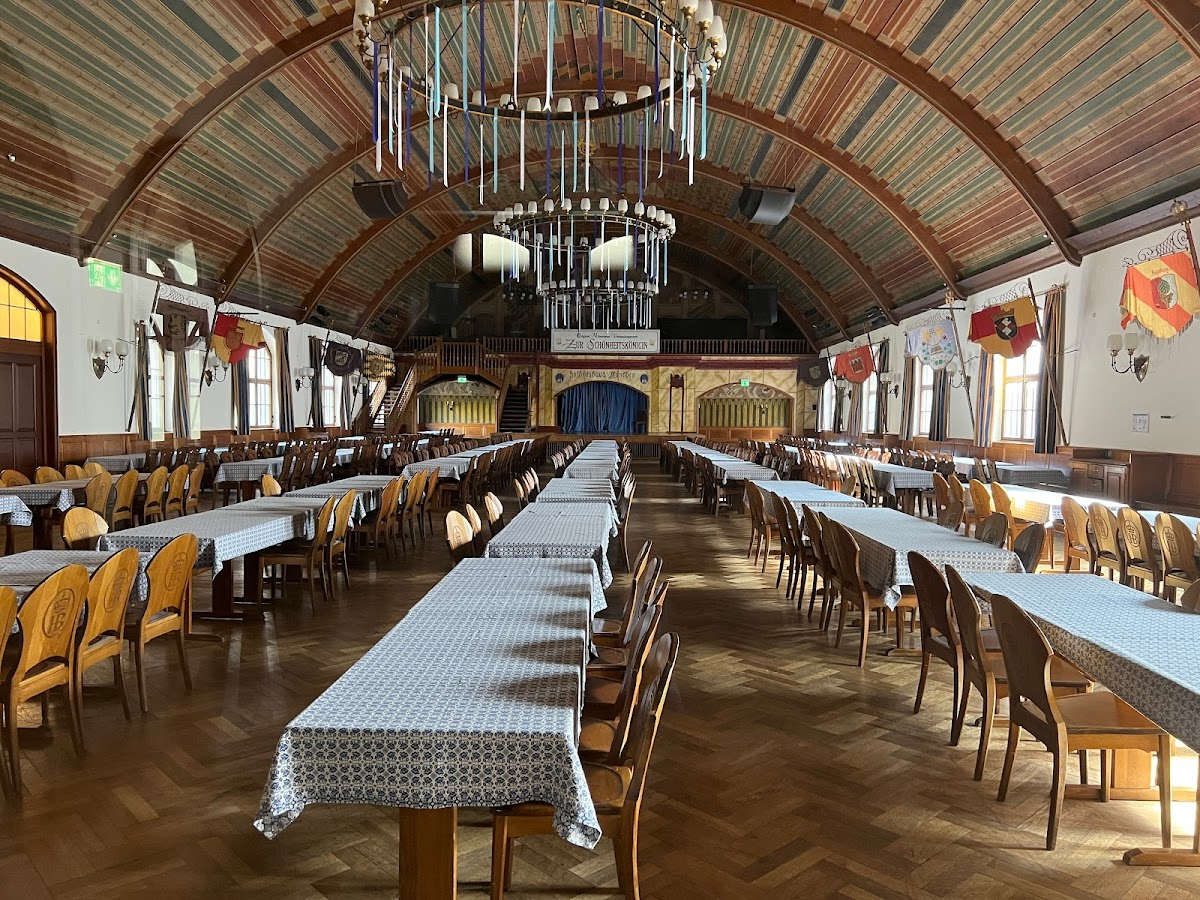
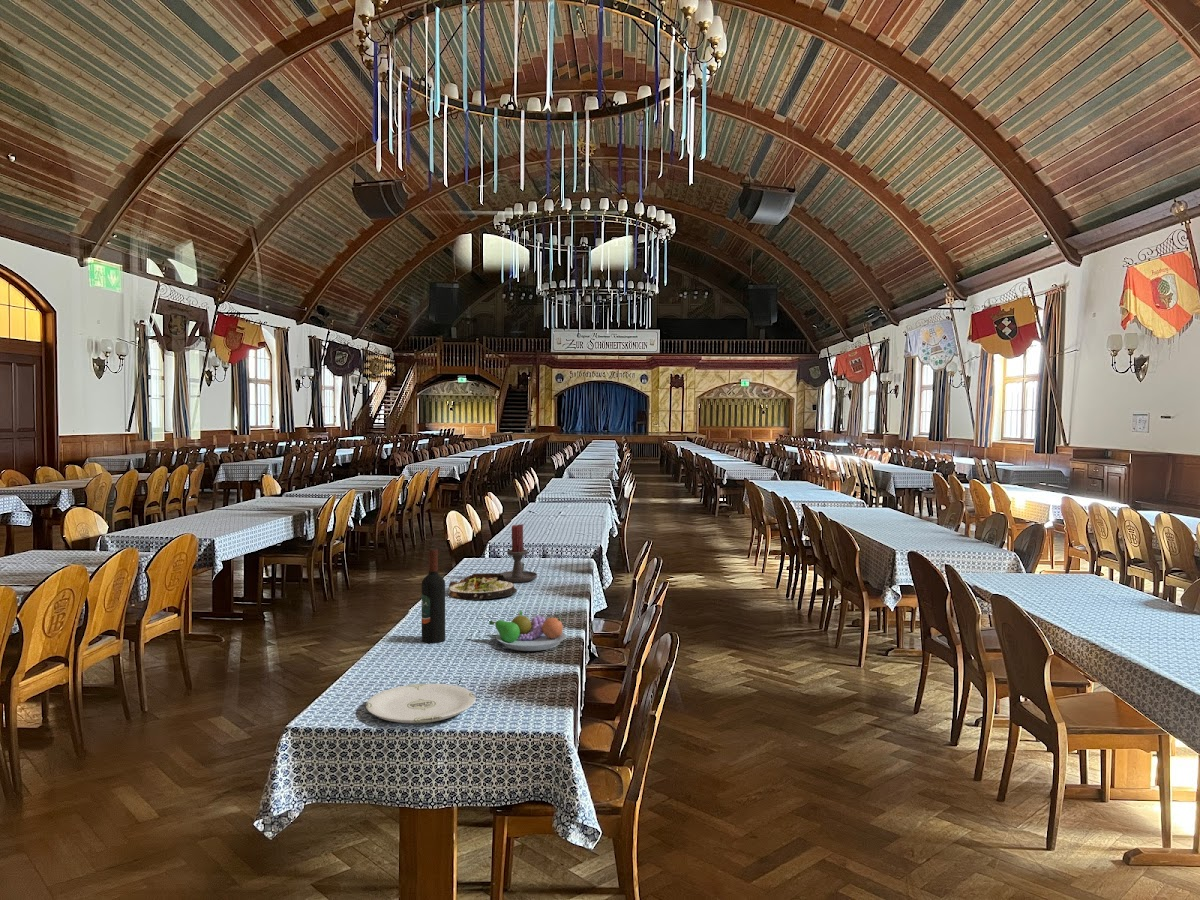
+ wine bottle (433, 595)
+ fruit bowl (528, 629)
+ salad plate (482, 585)
+ candle holder (518, 550)
+ plate (421, 704)
